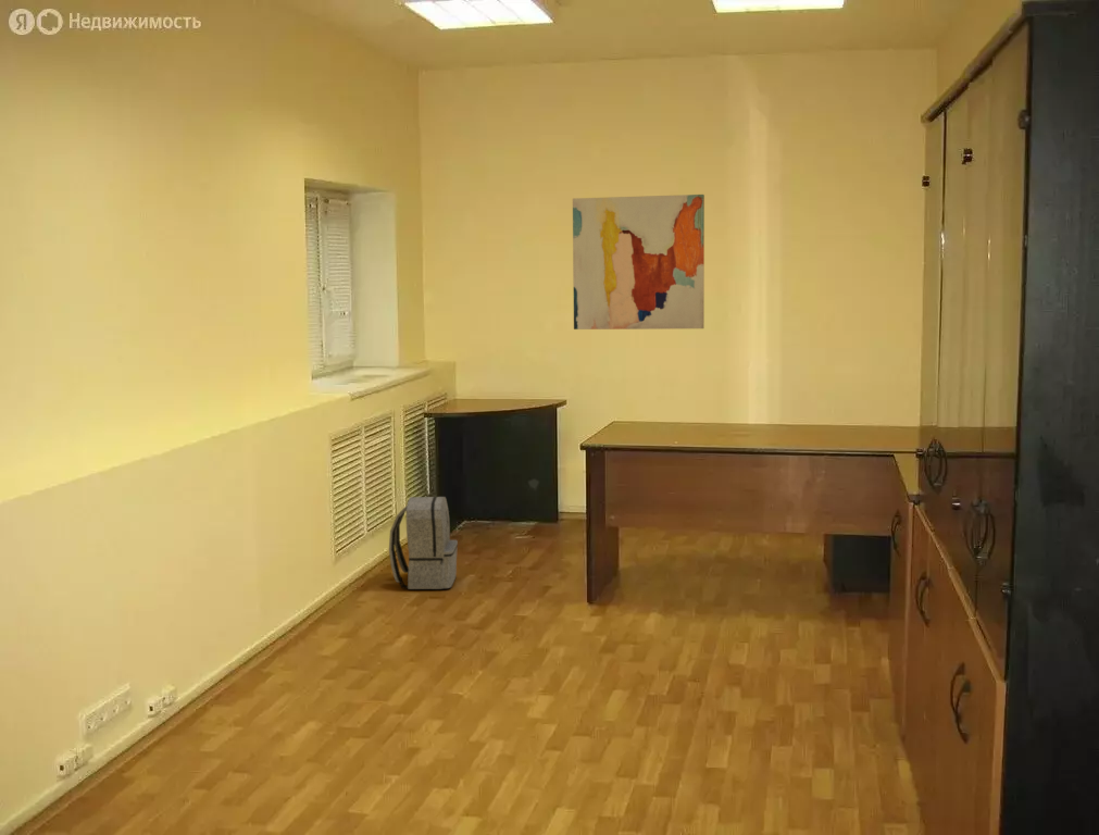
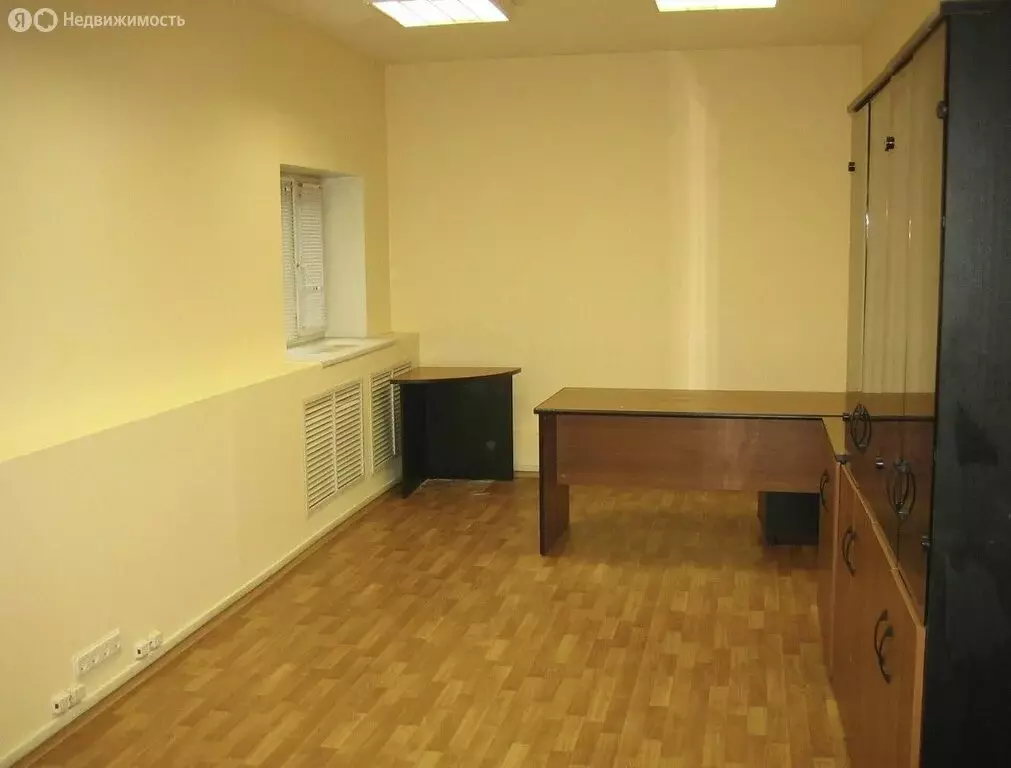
- wall art (637, 263)
- backpack (423, 539)
